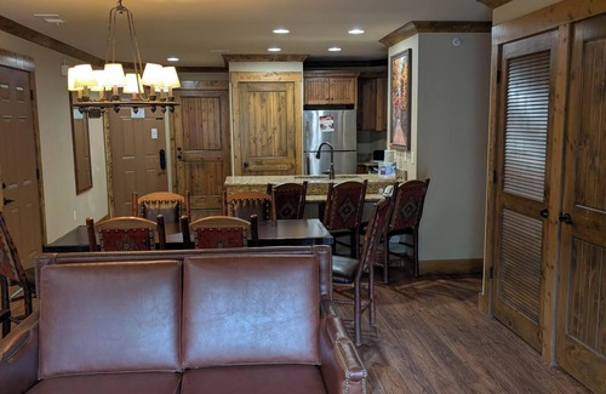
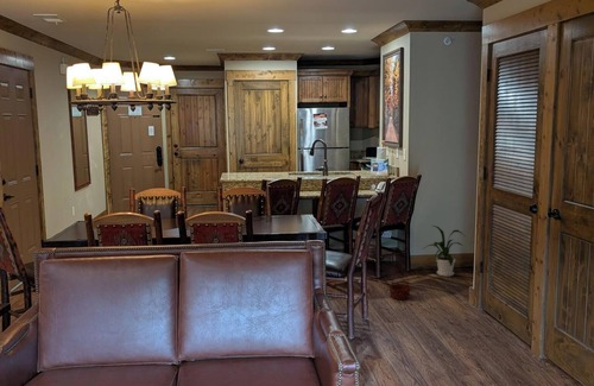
+ house plant (444, 249)
+ basket (399, 284)
